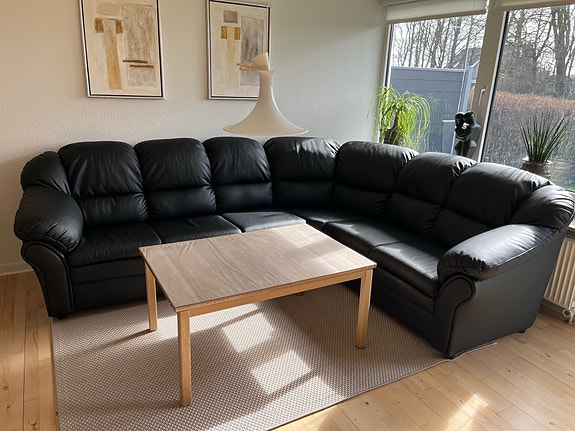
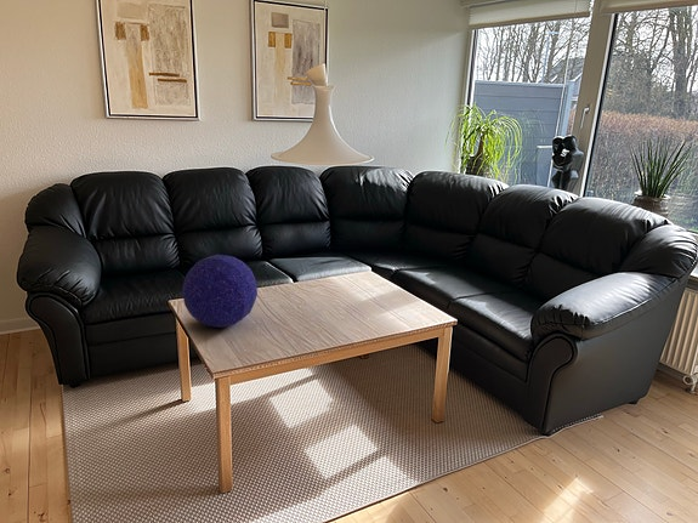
+ decorative orb (219, 291)
